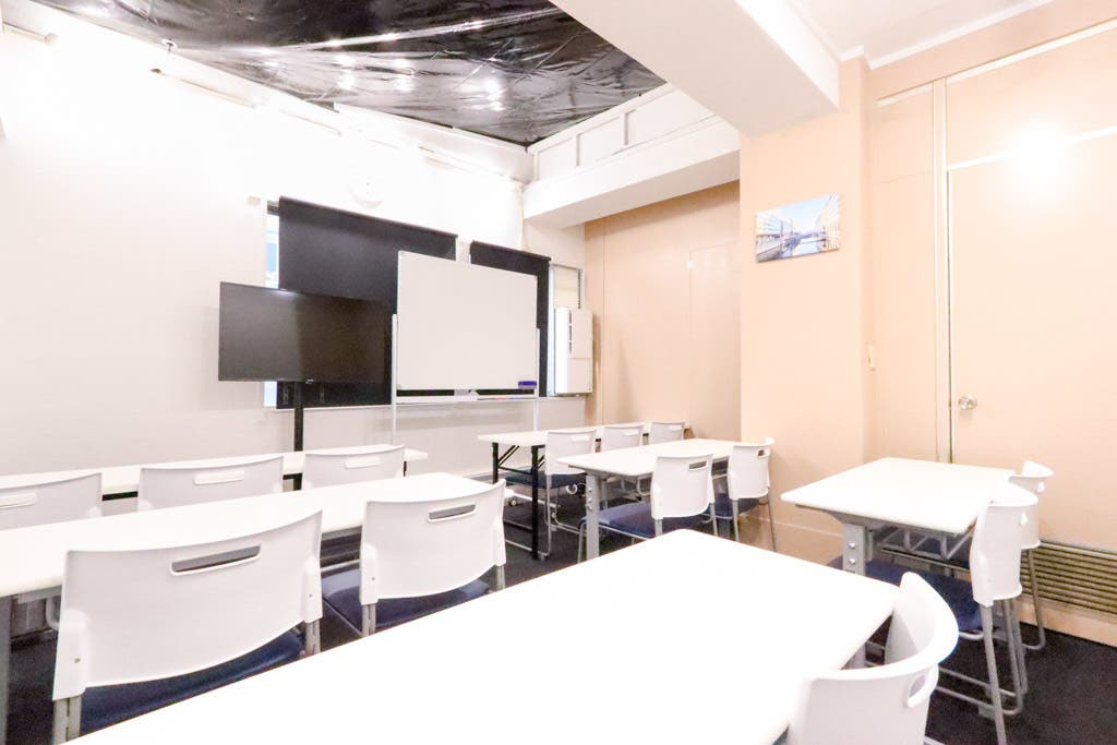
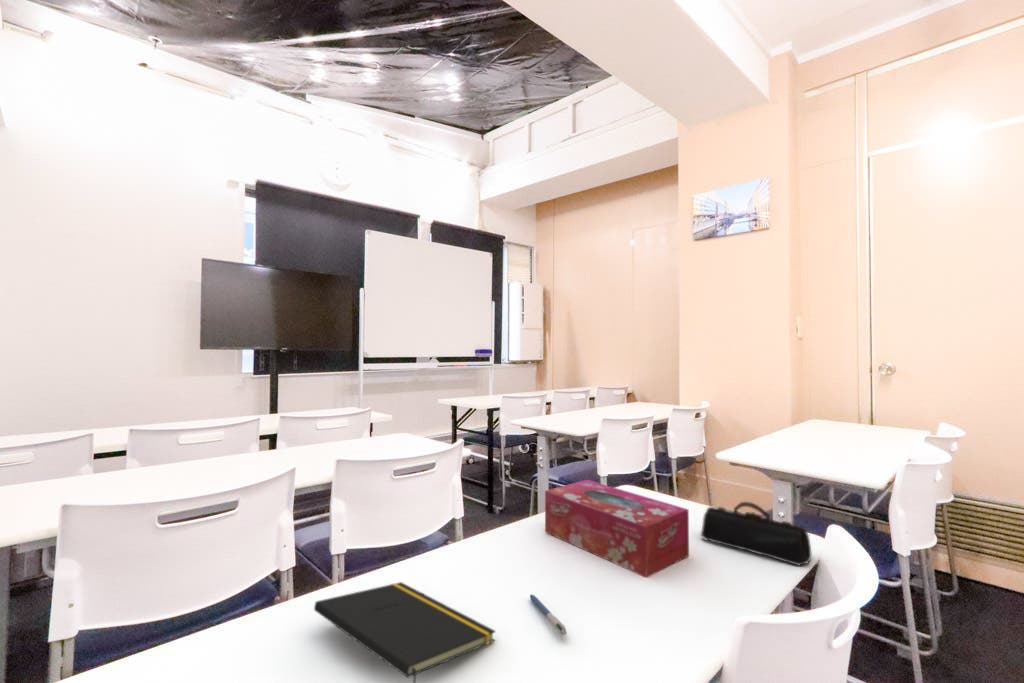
+ pencil case (753, 525)
+ notepad (403, 620)
+ tissue box (612, 521)
+ pen (547, 612)
